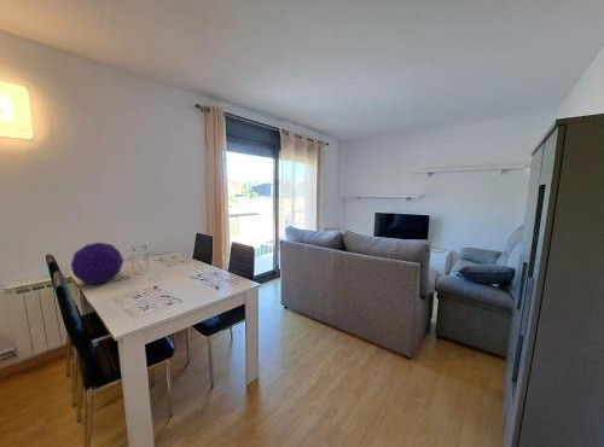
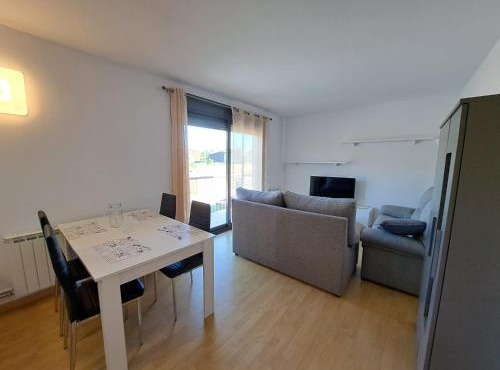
- decorative ball (98, 262)
